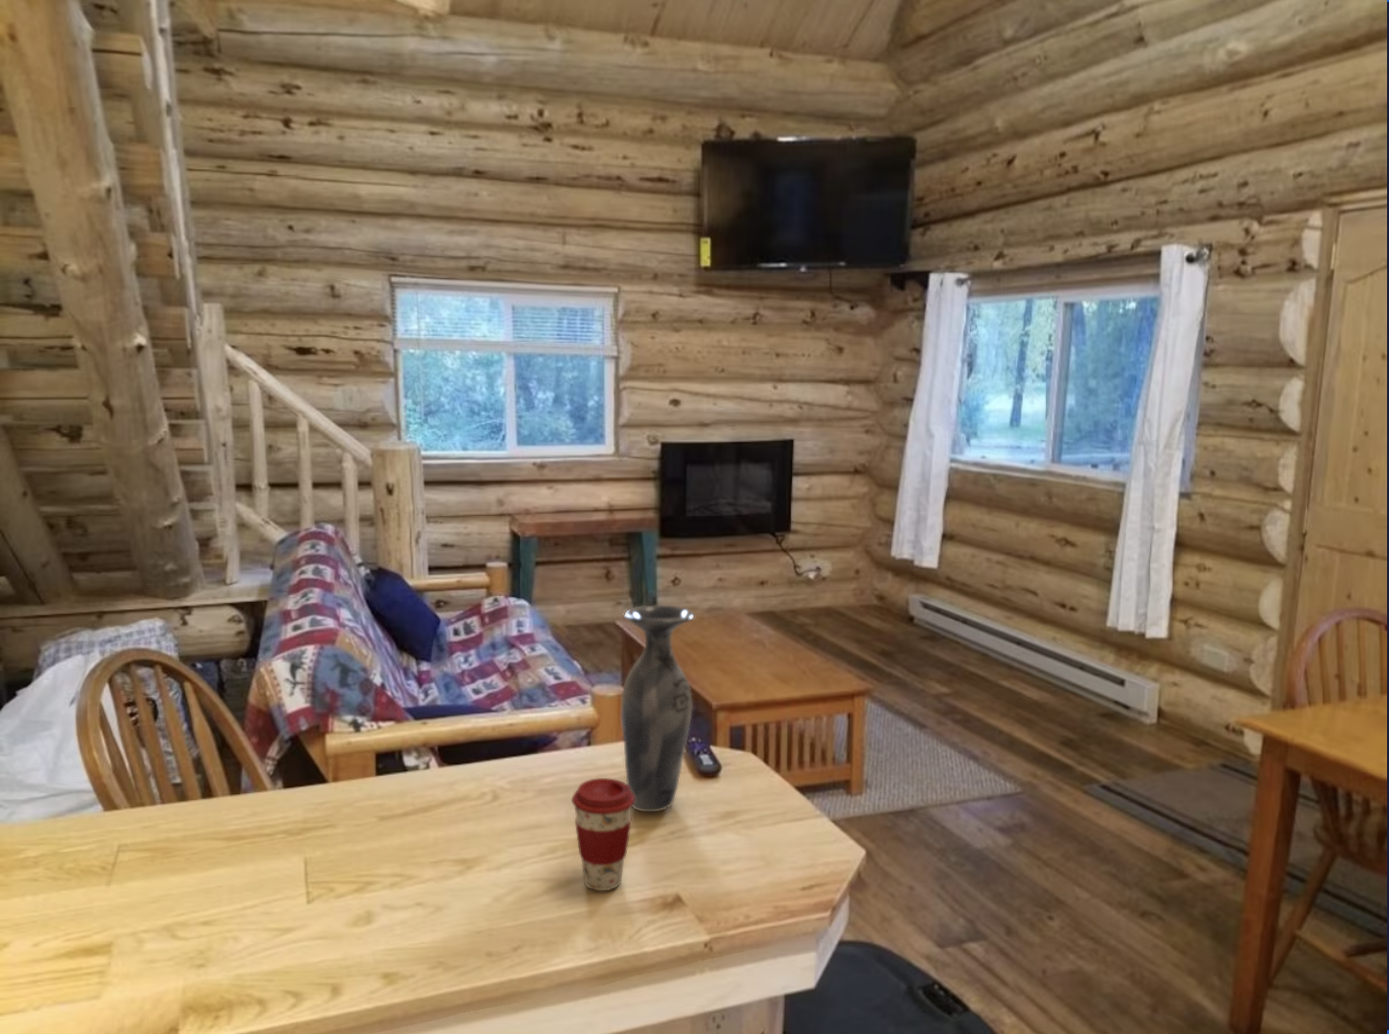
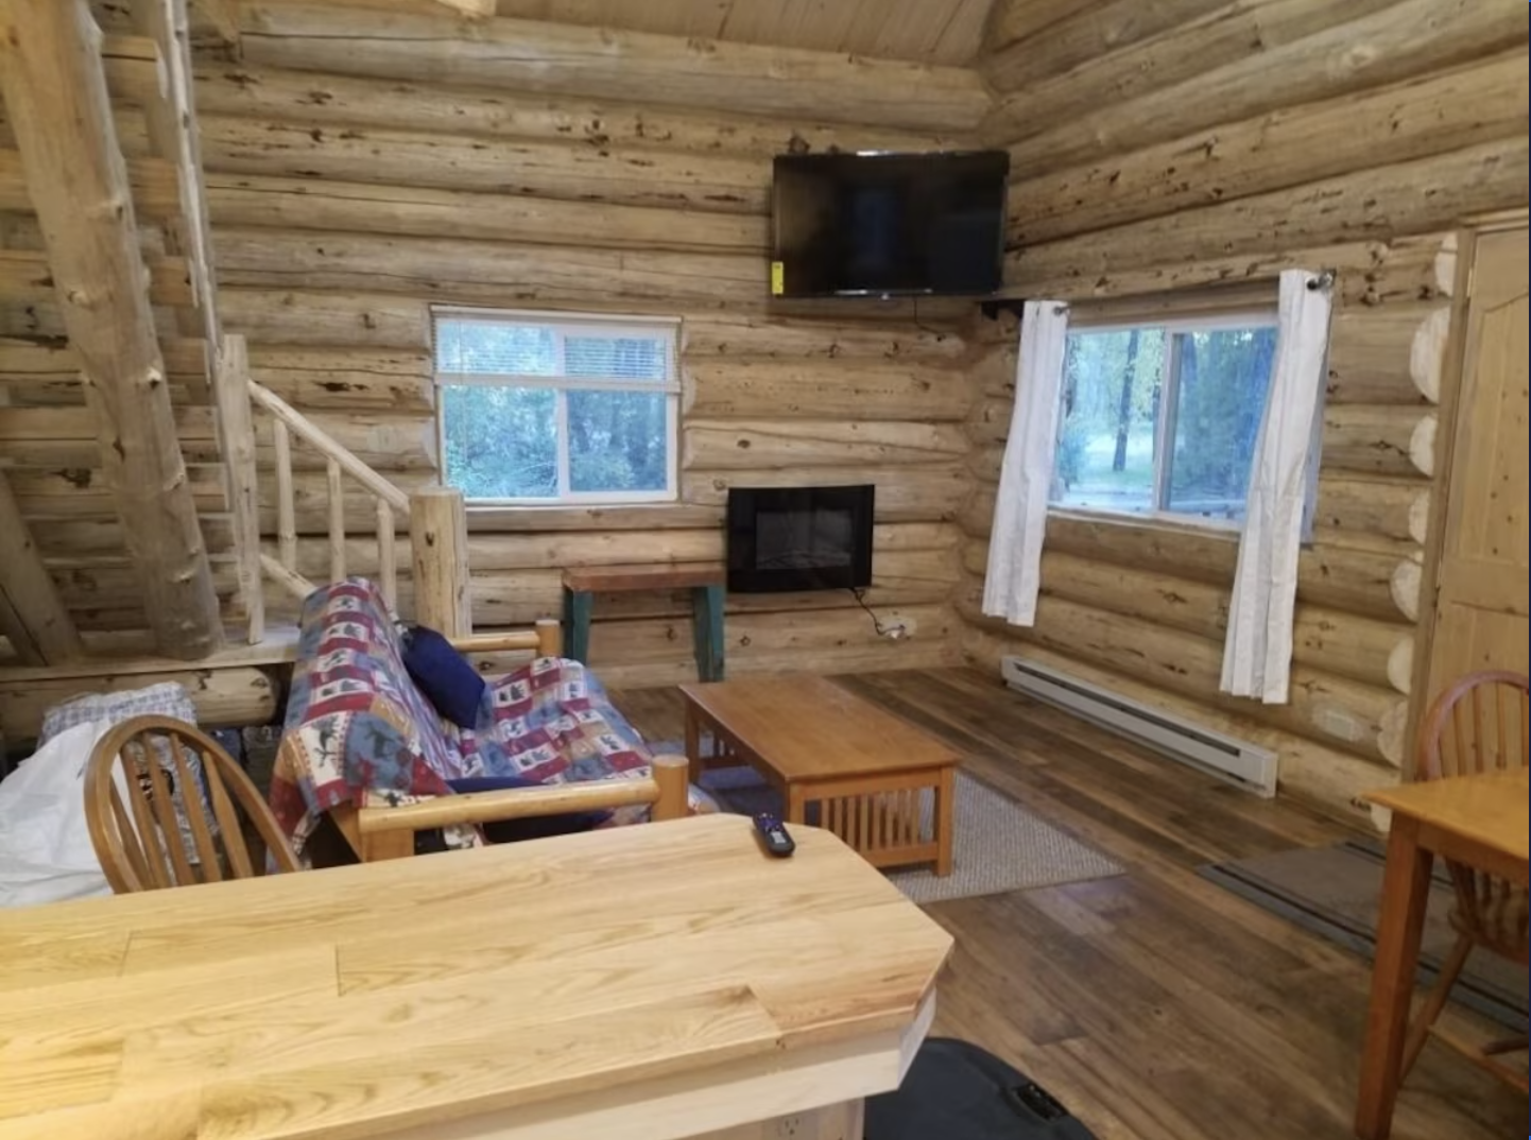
- coffee cup (603, 835)
- vase (656, 709)
